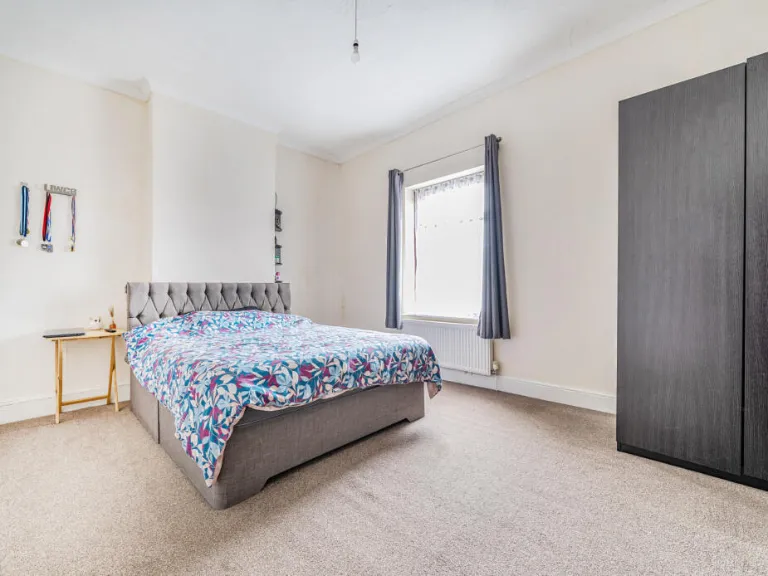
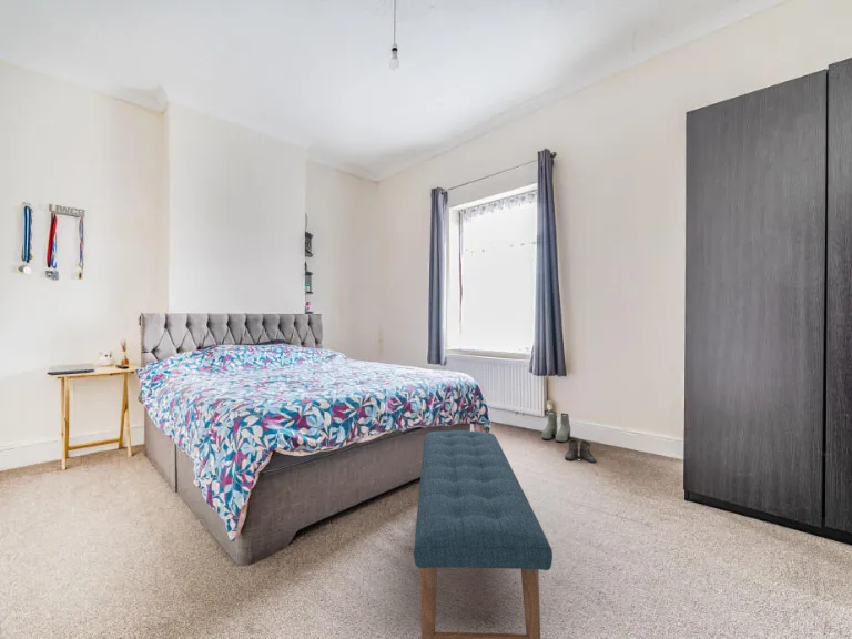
+ bench (467, 513)
+ boots (556, 425)
+ boots (577, 449)
